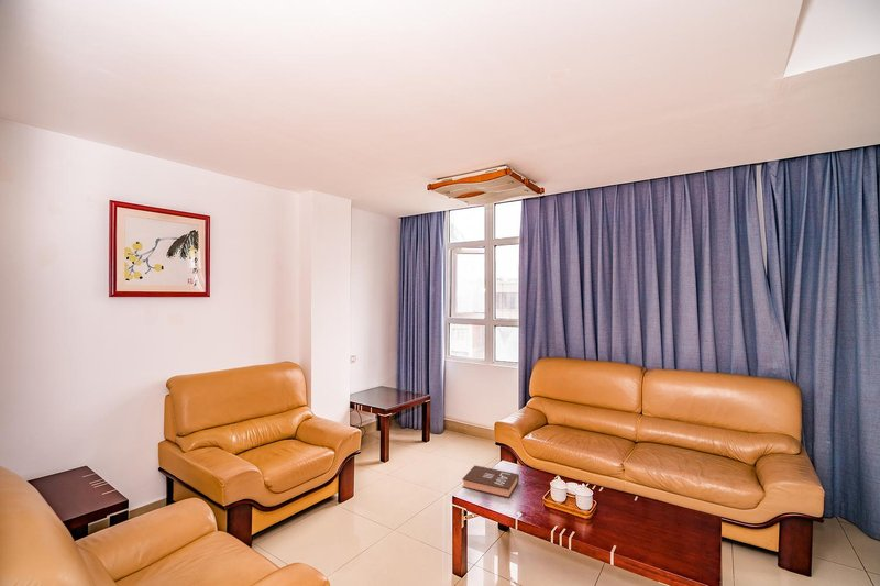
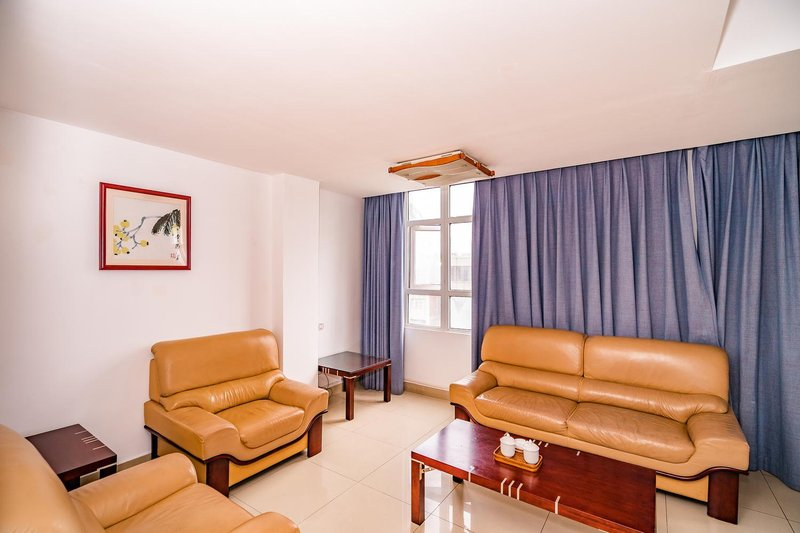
- book (491, 479)
